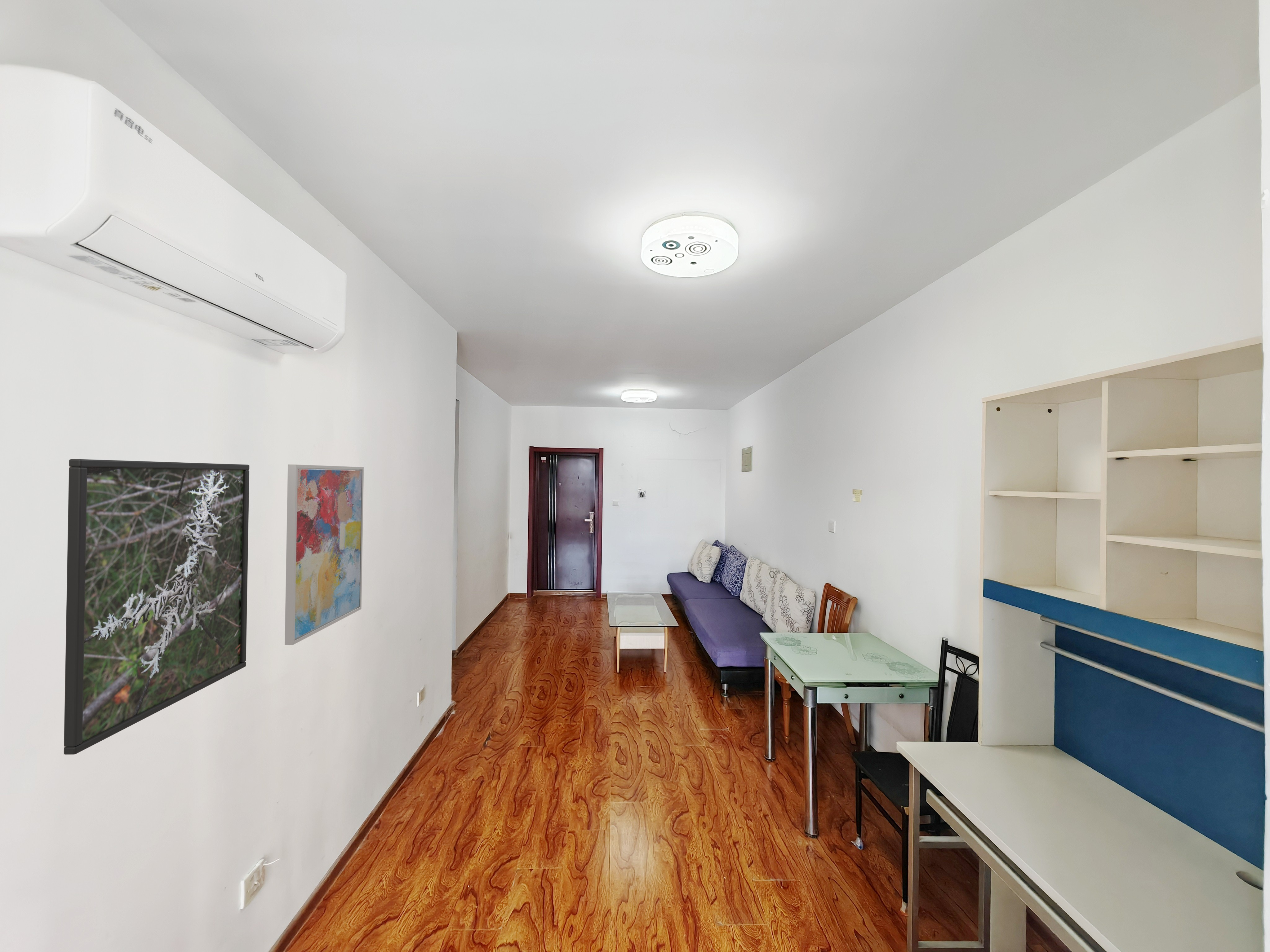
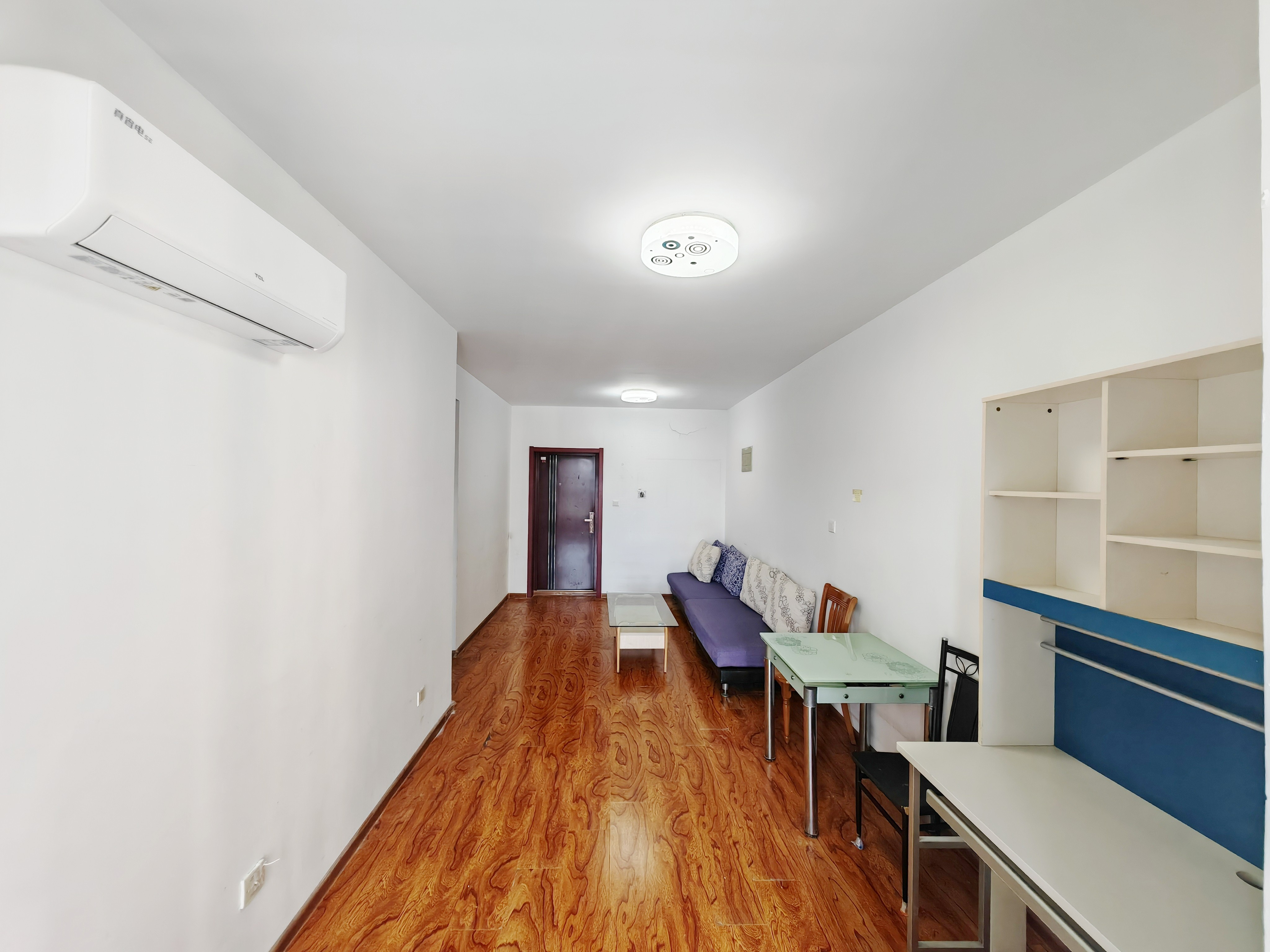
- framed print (174, 582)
- wall art (329, 545)
